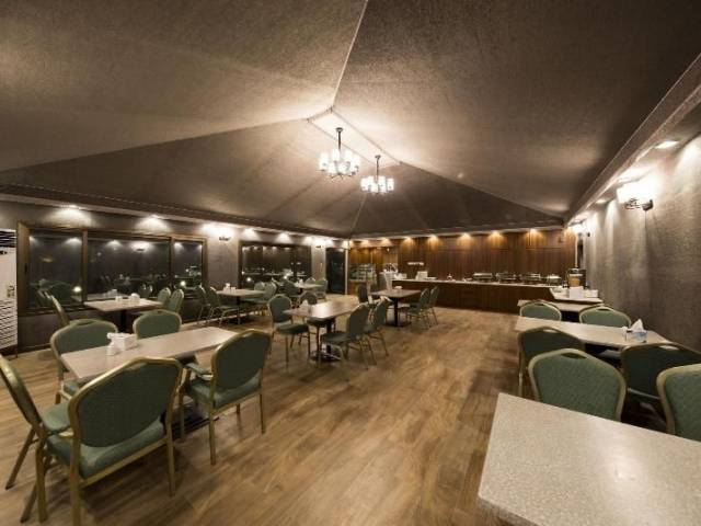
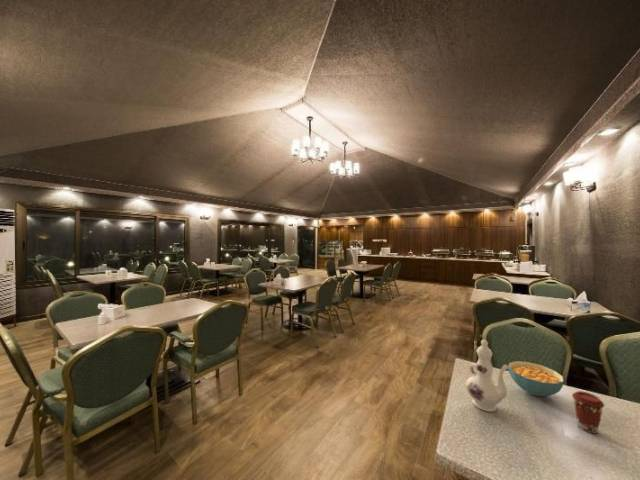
+ chinaware (488, 374)
+ cereal bowl (534, 381)
+ coffee cup (587, 412)
